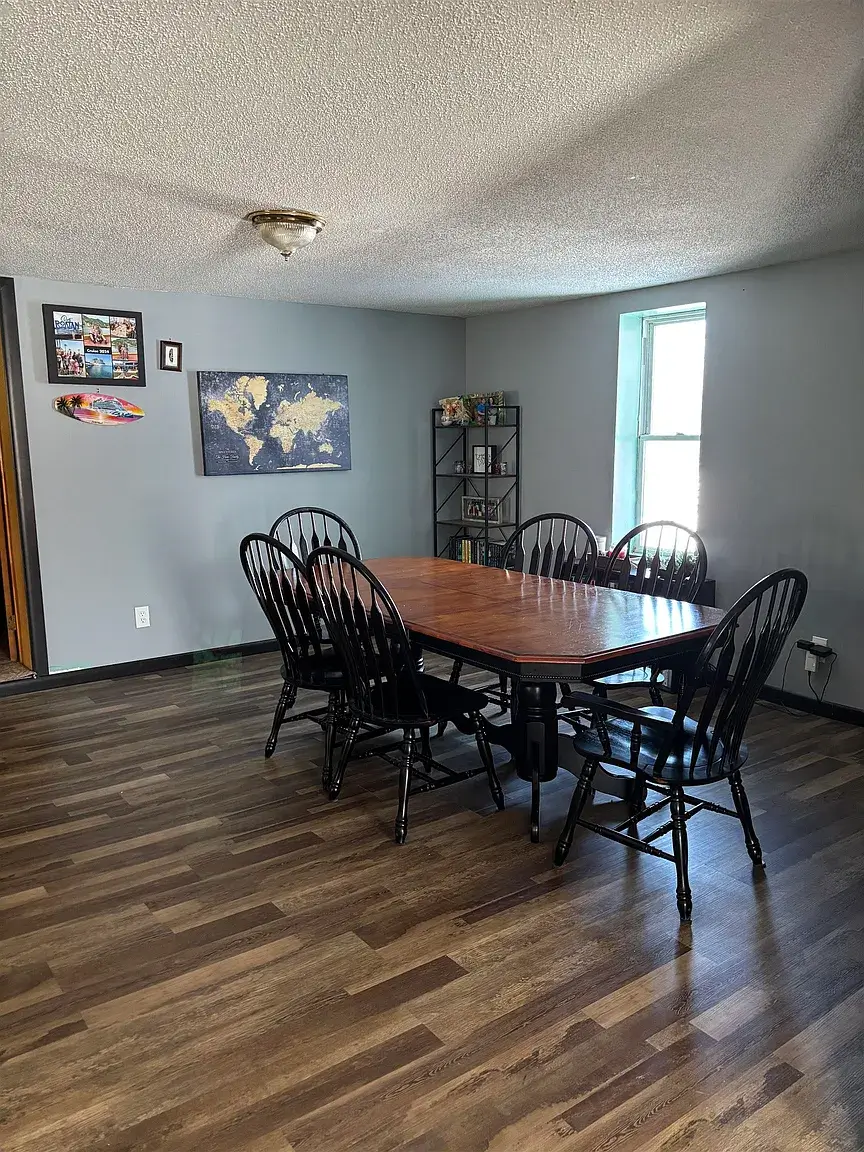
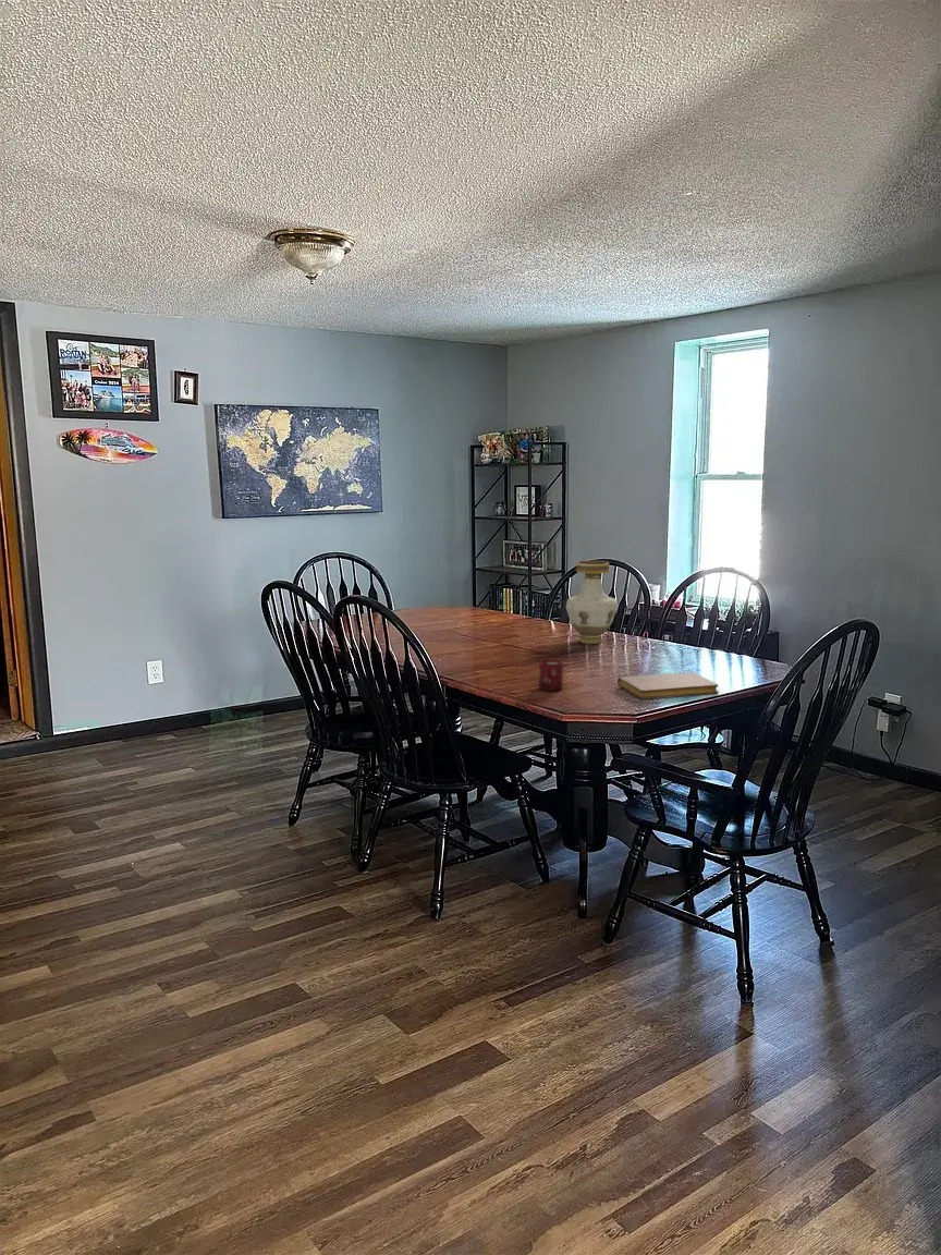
+ cup (551, 675)
+ vase (591, 601)
+ notebook (667, 684)
